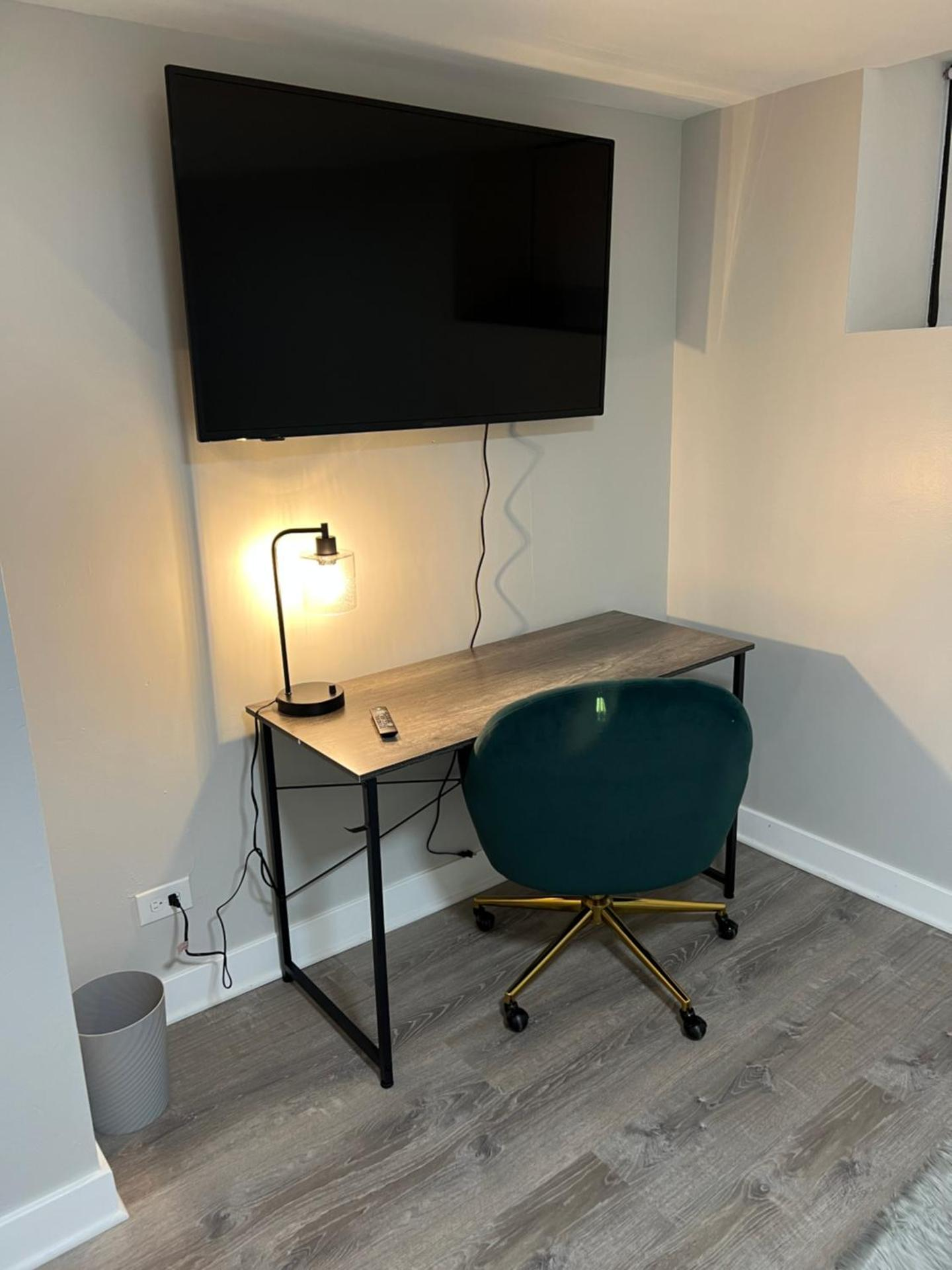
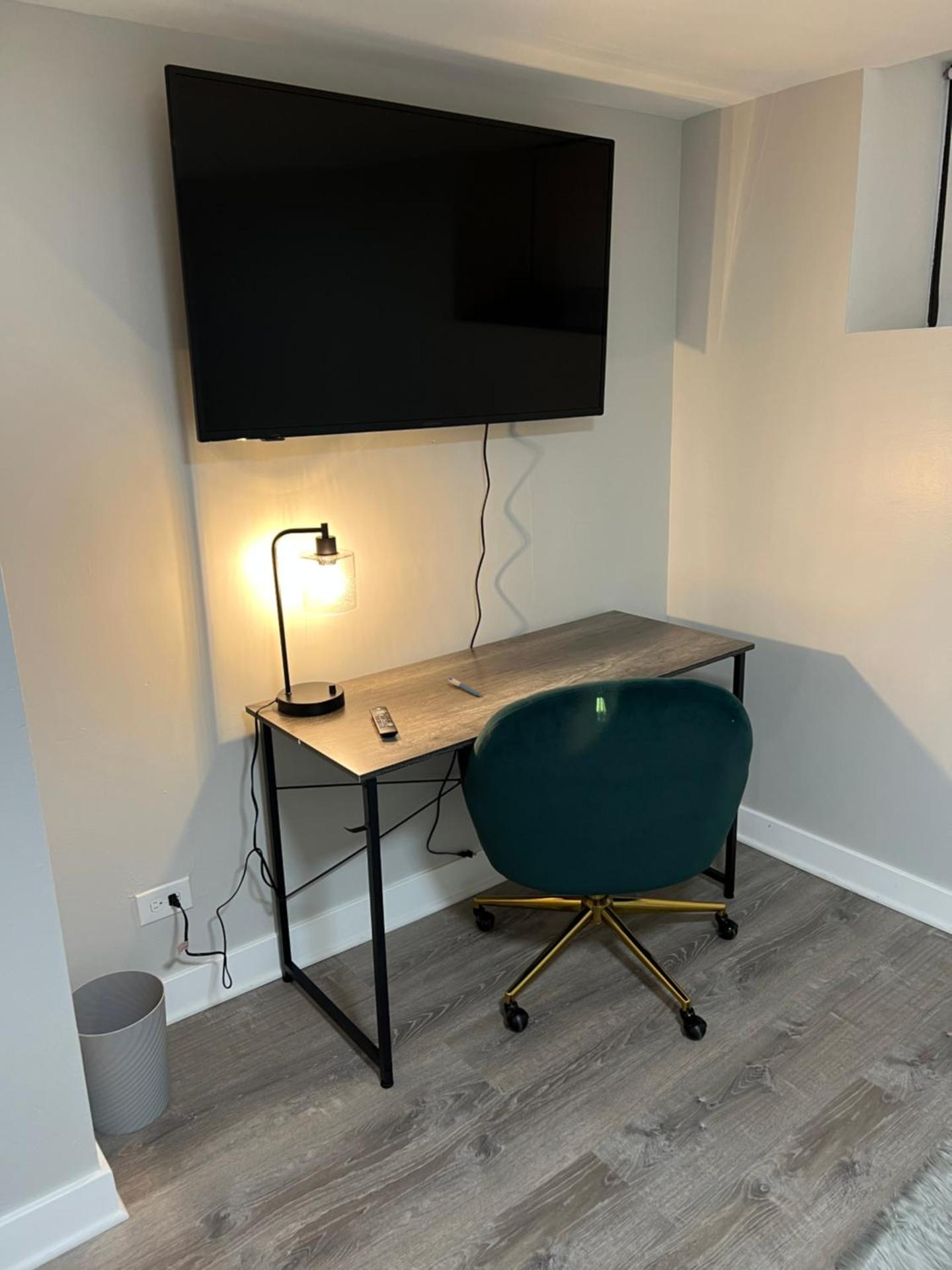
+ pen (463, 686)
